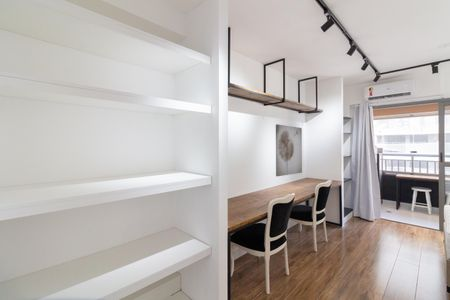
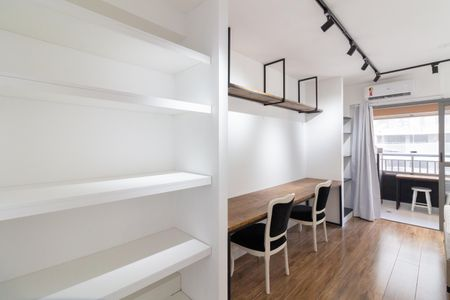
- wall art (289, 150)
